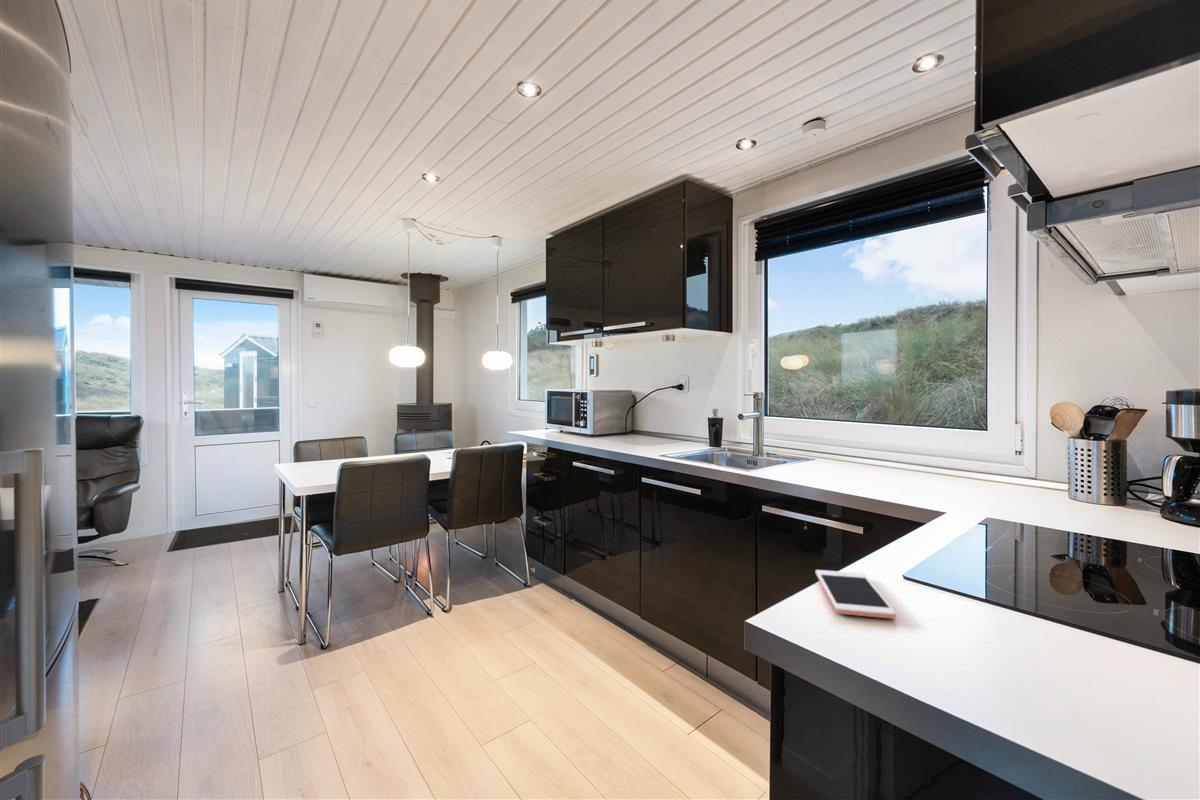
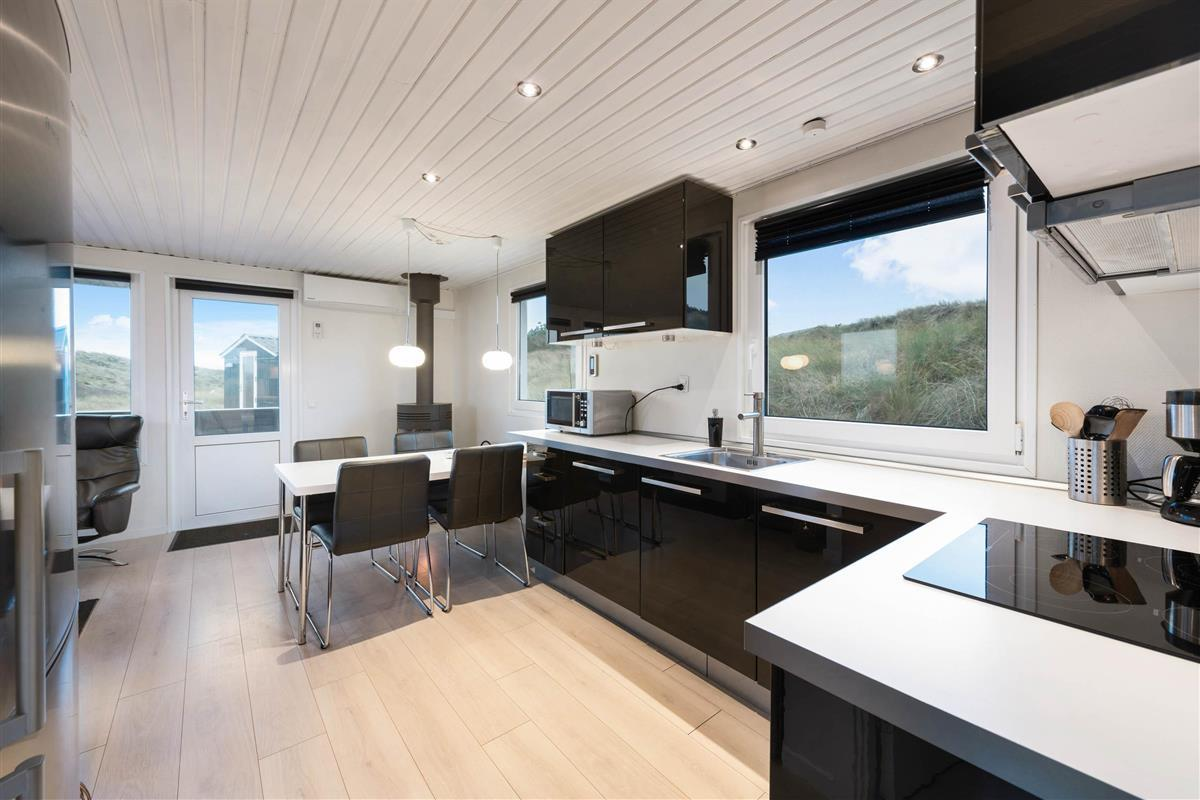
- cell phone (851, 591)
